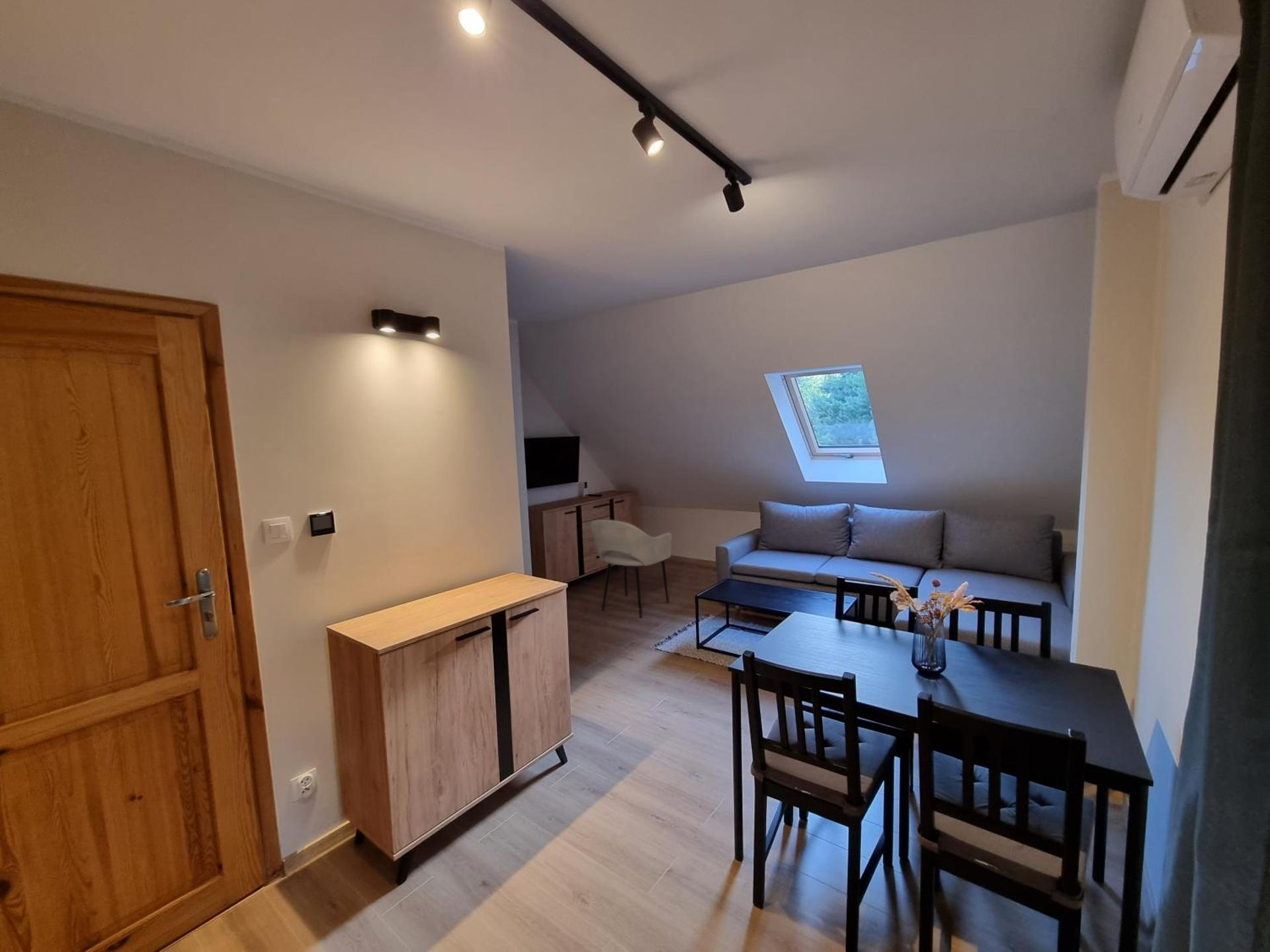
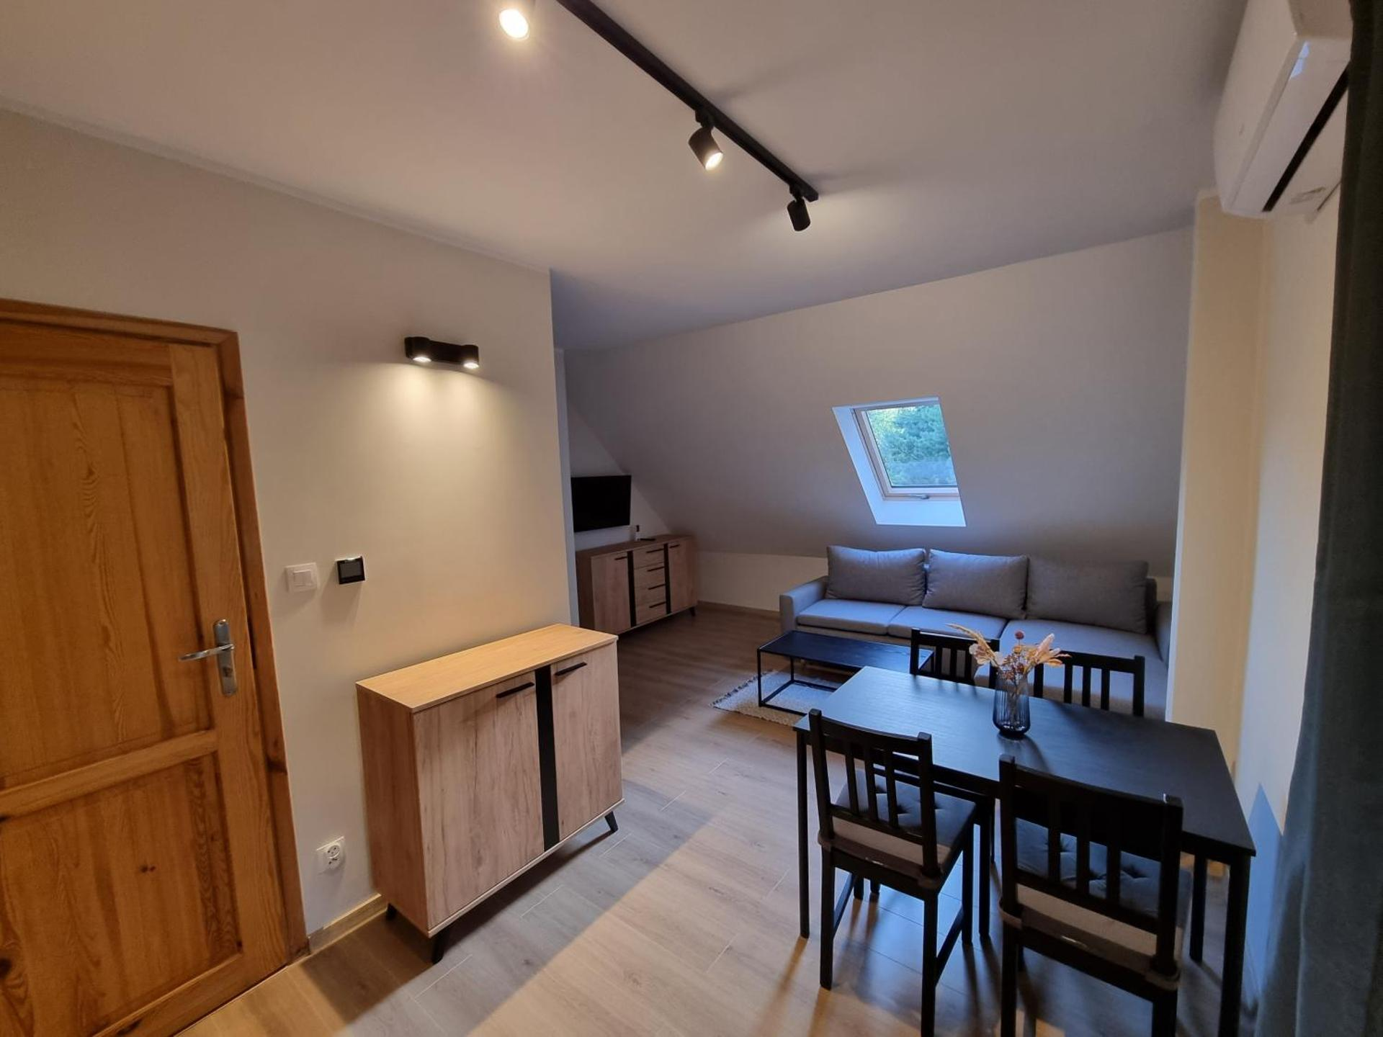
- armchair (628, 561)
